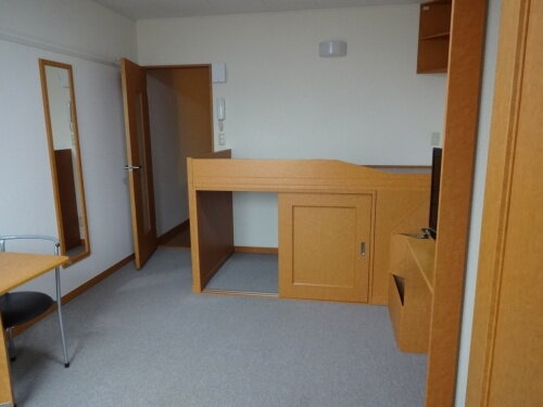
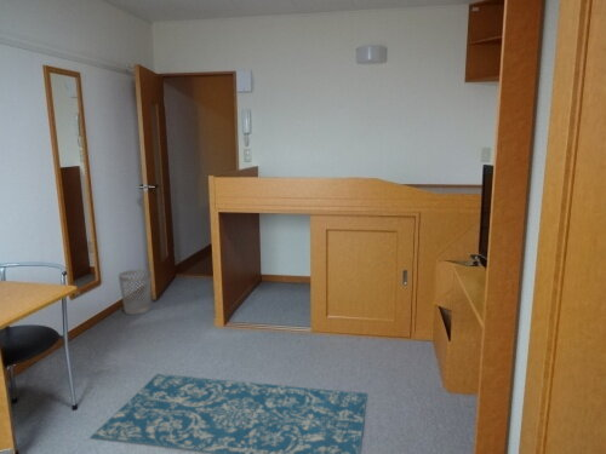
+ wastebasket (136, 292)
+ rug (239, 413)
